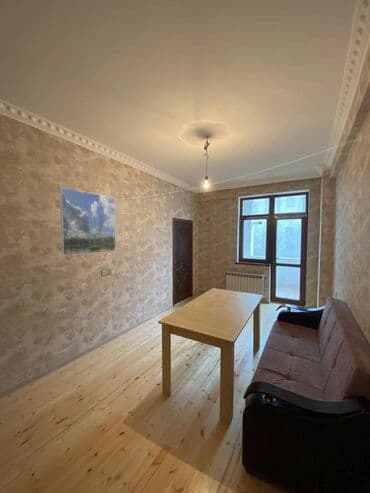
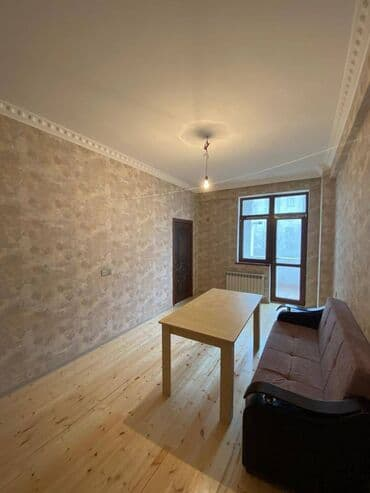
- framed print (91, 223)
